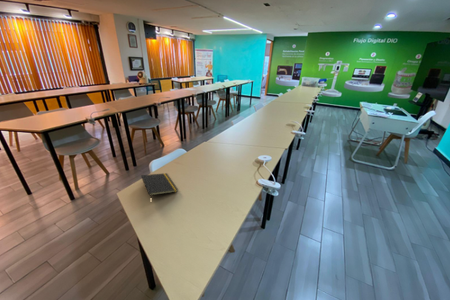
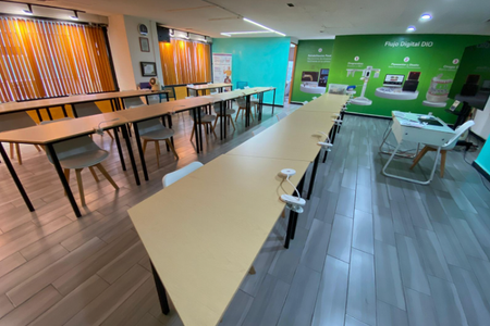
- notepad (159, 183)
